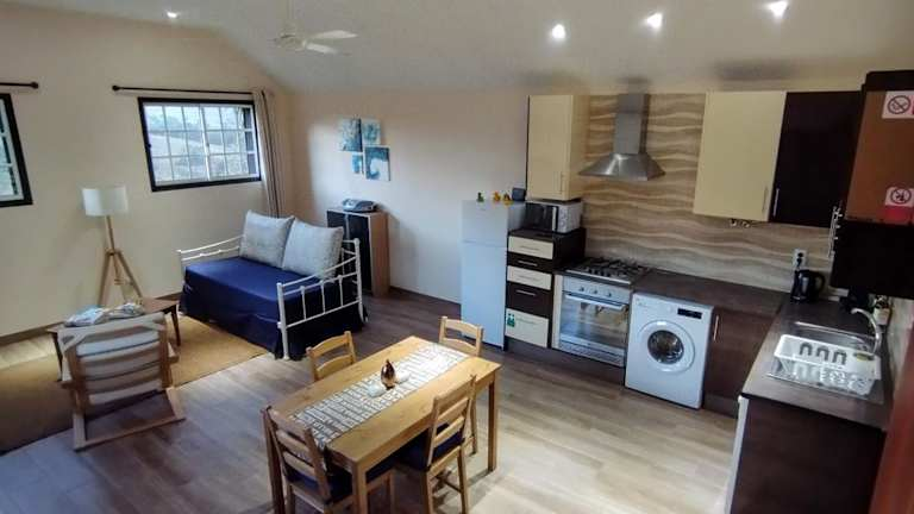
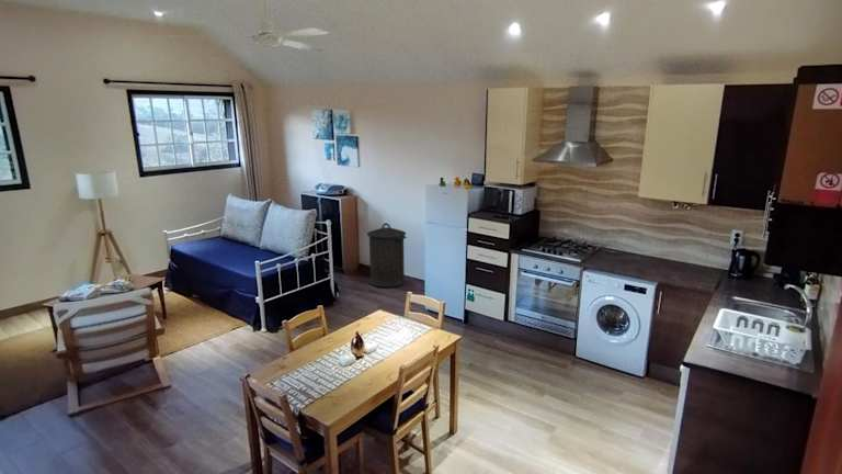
+ trash can (386, 252)
